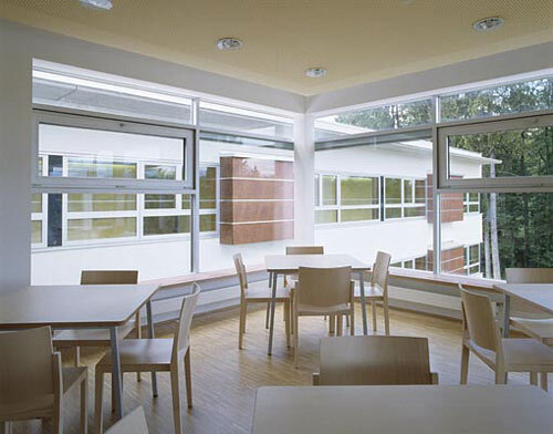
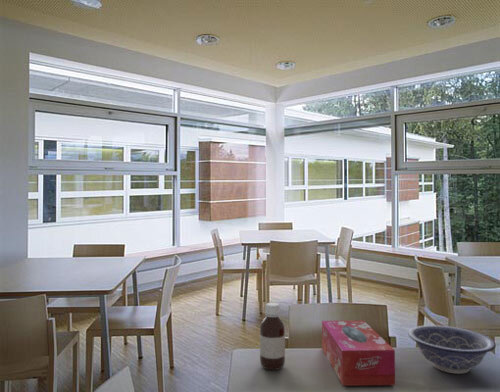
+ tissue box (354, 349)
+ bottle (272, 335)
+ decorative bowl (450, 351)
